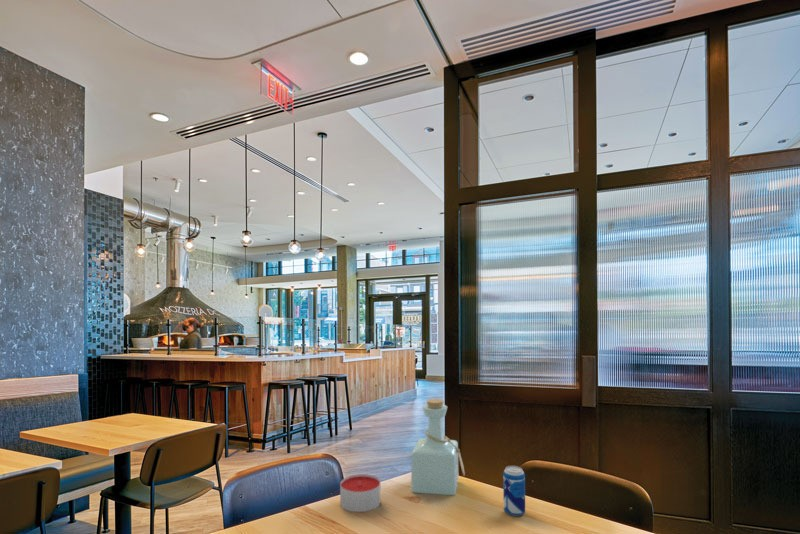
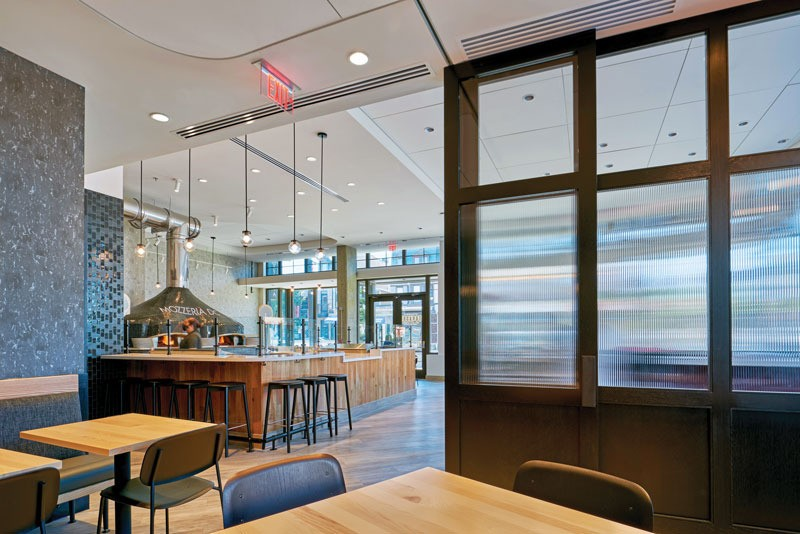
- candle (360, 492)
- beverage can (514, 490)
- bottle (439, 443)
